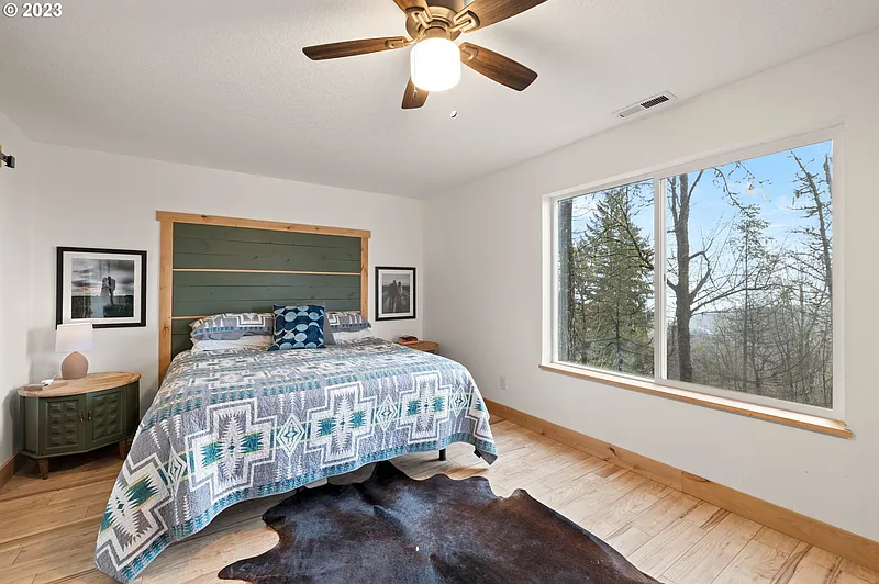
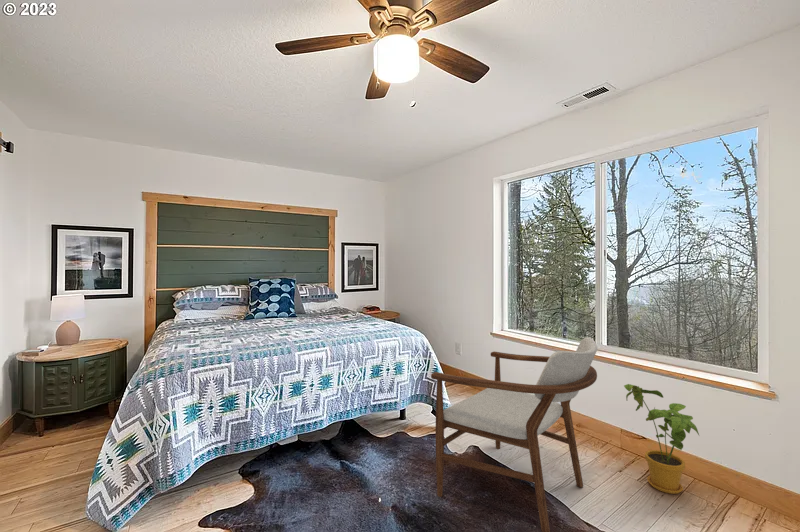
+ armchair (523, 413)
+ house plant (667, 433)
